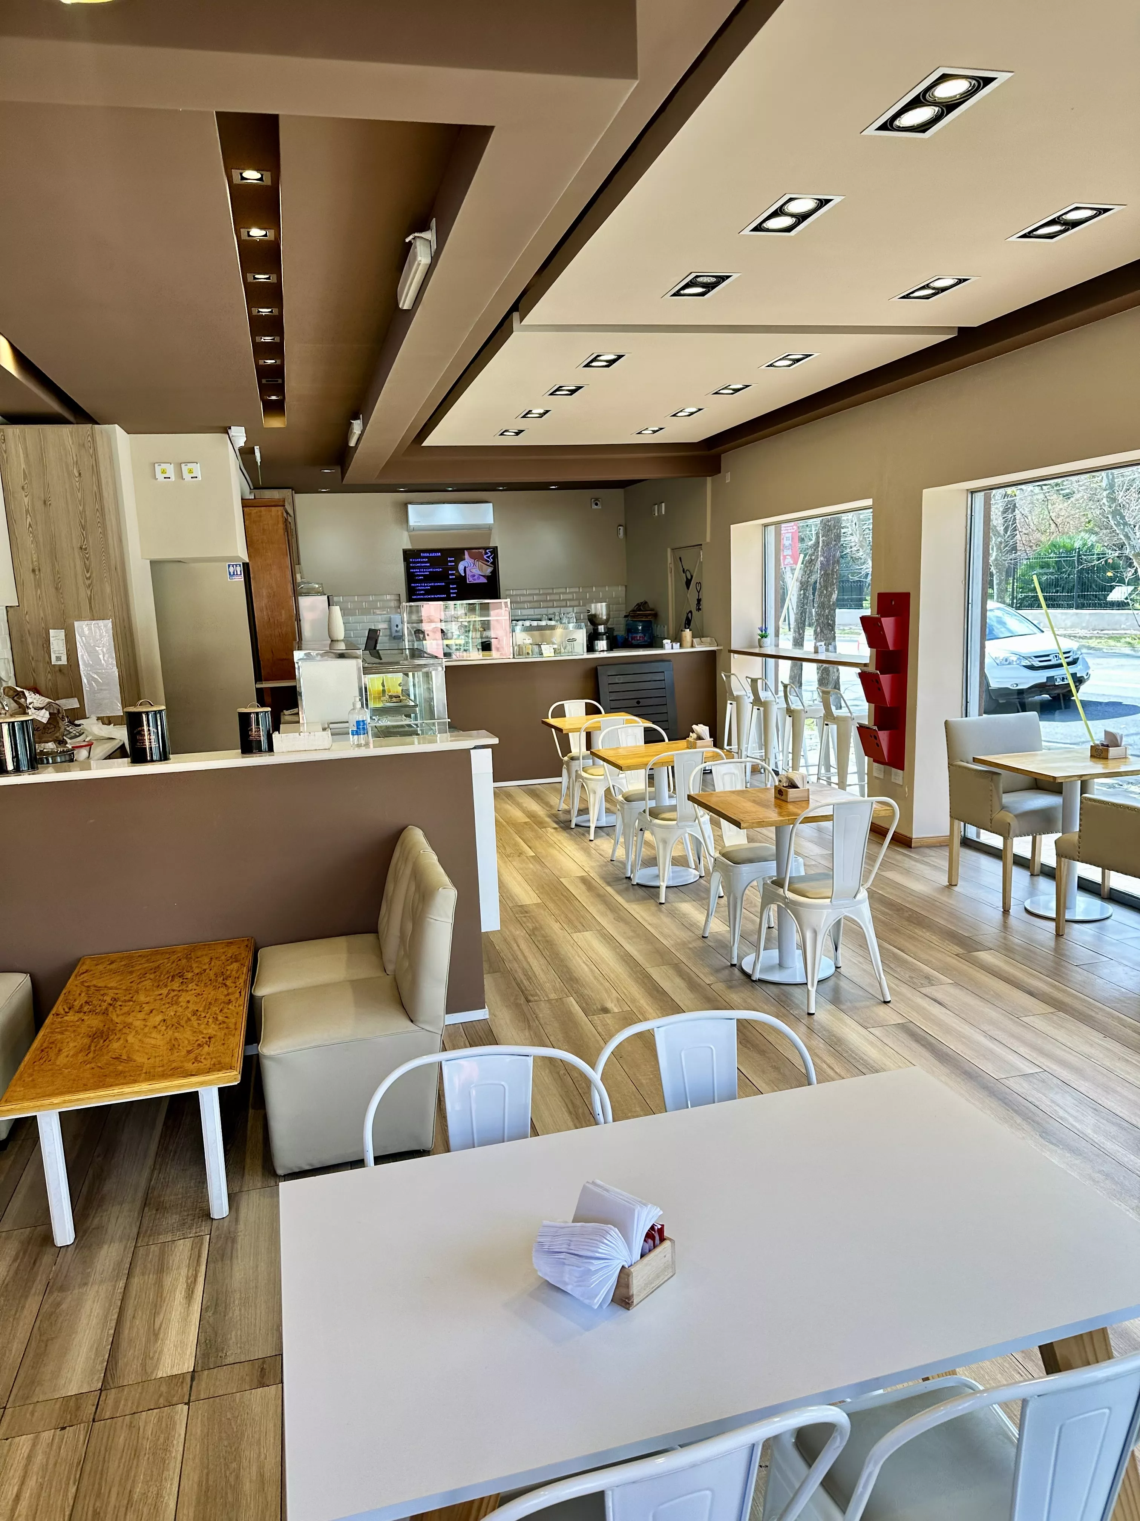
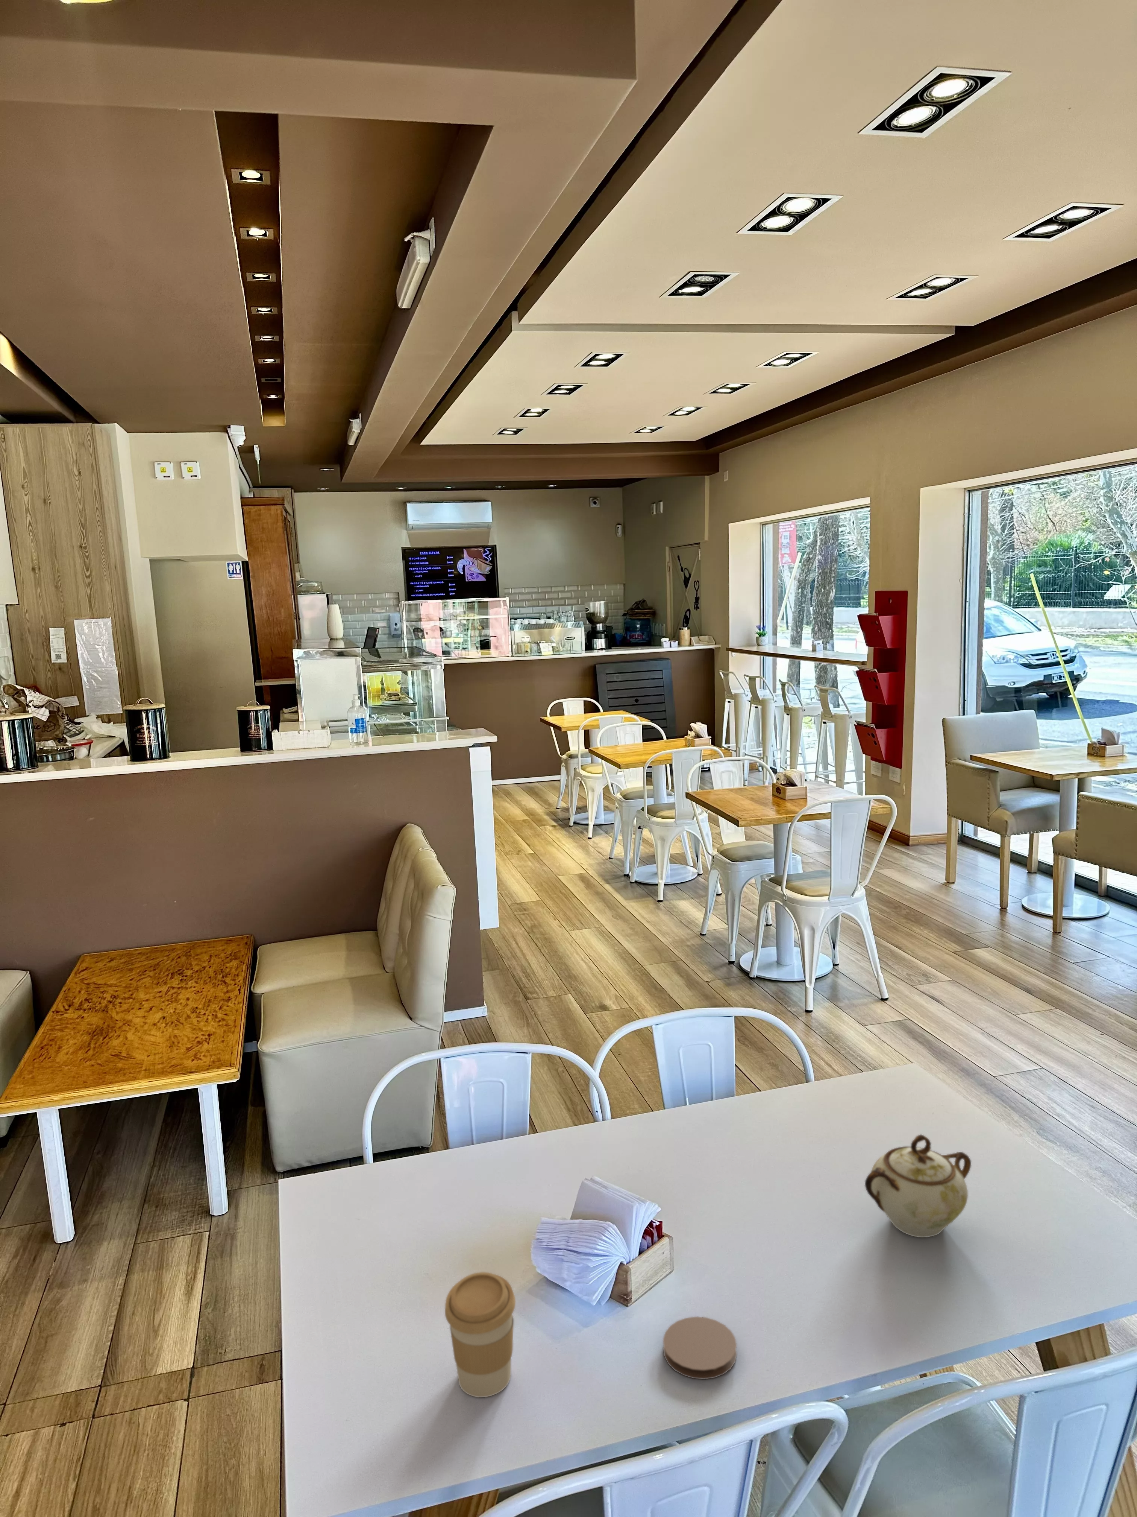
+ coffee cup (481, 1333)
+ coaster (700, 1346)
+ sugar bowl (918, 1179)
